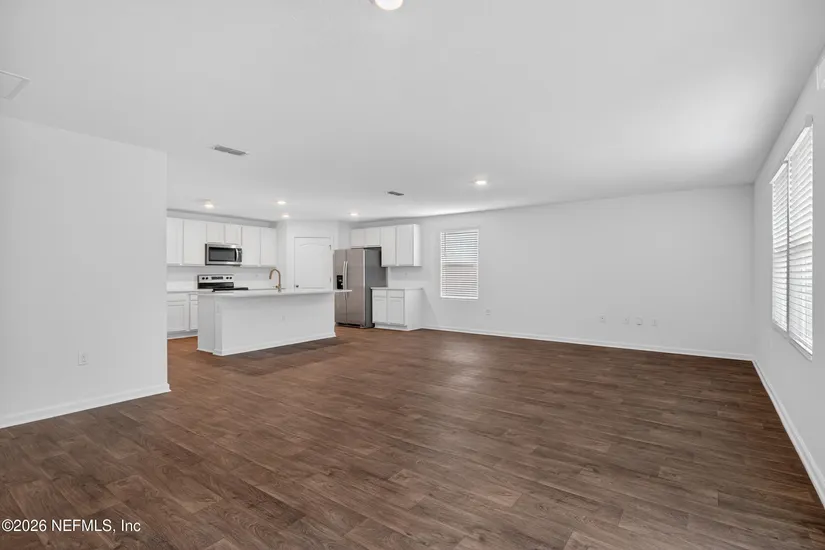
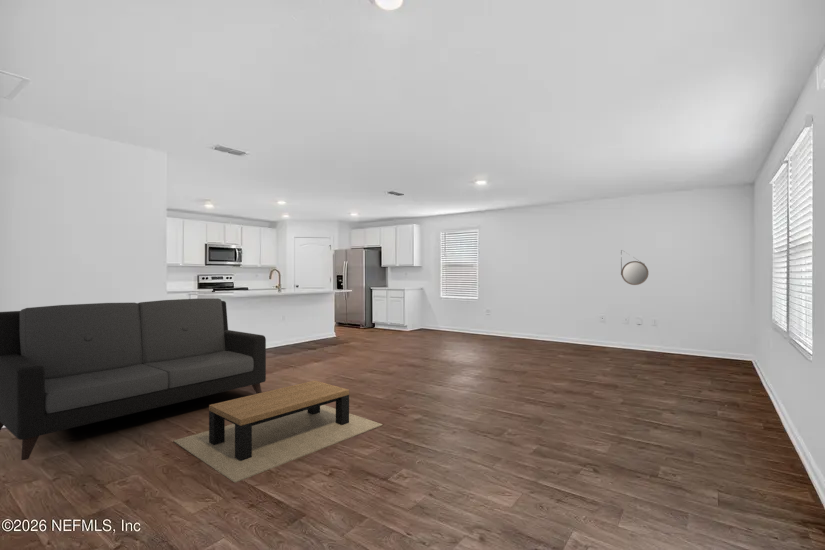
+ home mirror (634, 267)
+ coffee table (283, 414)
+ sofa (145, 356)
